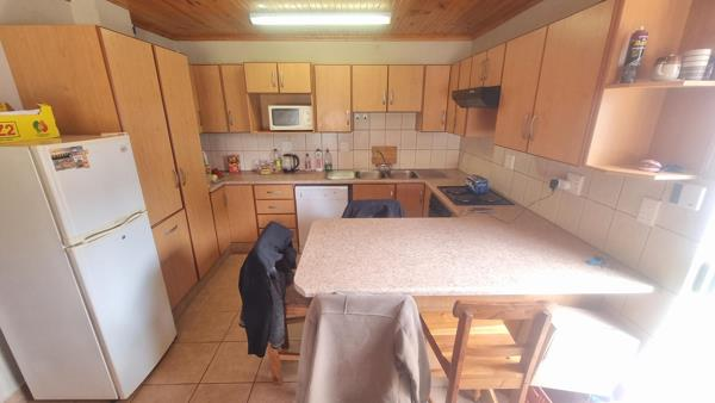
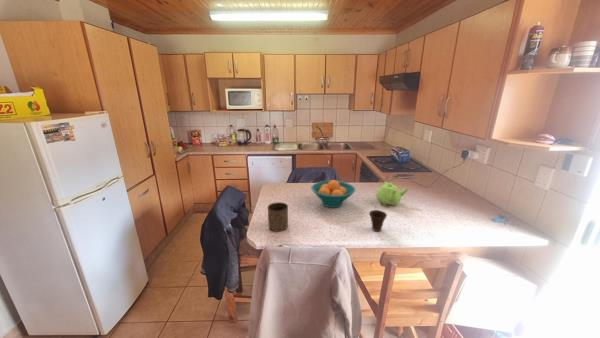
+ teapot (392, 193)
+ cup (377, 221)
+ fruit bowl (332, 192)
+ cup (278, 216)
